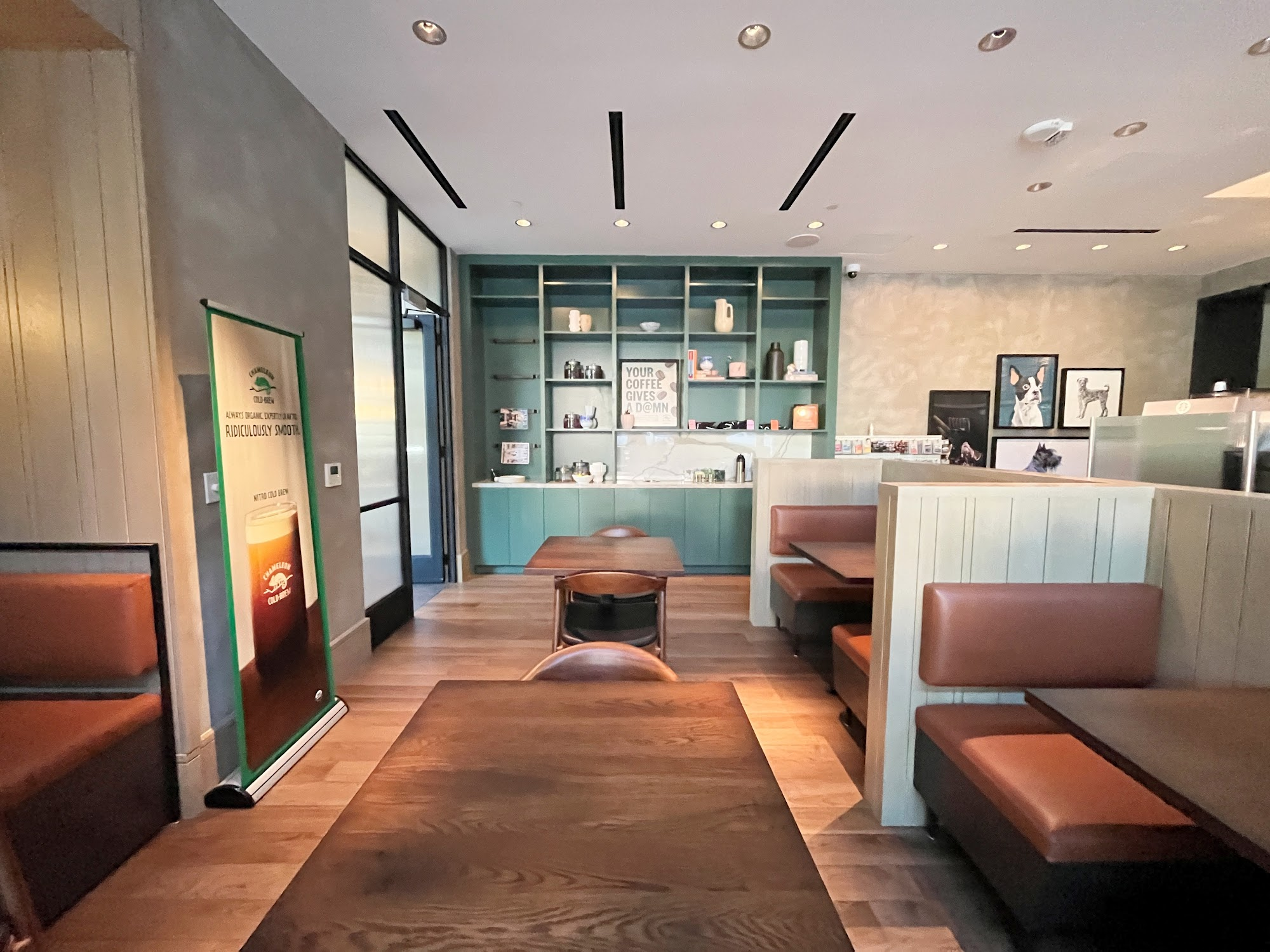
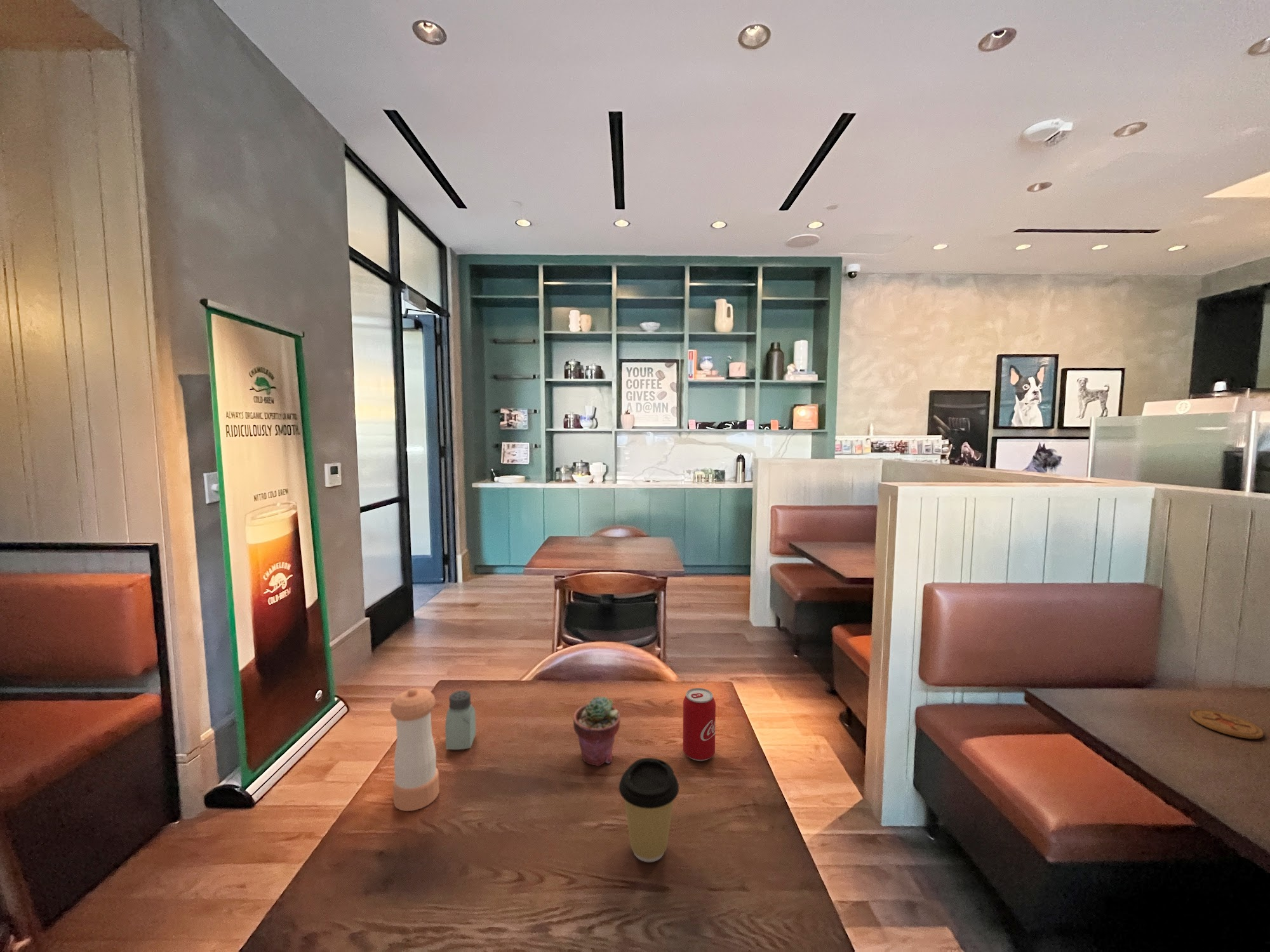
+ potted succulent (597, 727)
+ beverage can (699, 724)
+ coaster (1225, 723)
+ saltshaker (460, 718)
+ coffee cup (648, 811)
+ pepper shaker (415, 743)
